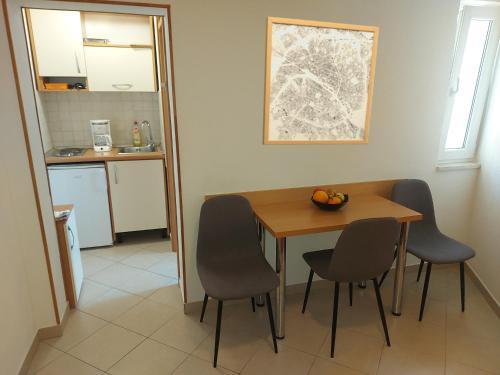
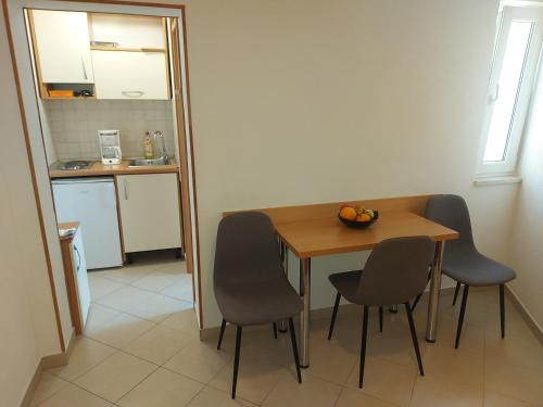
- wall art (320, 85)
